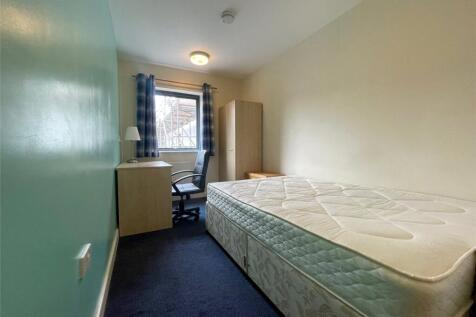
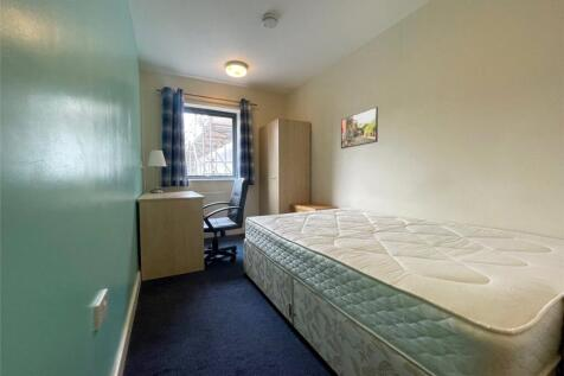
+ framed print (357, 129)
